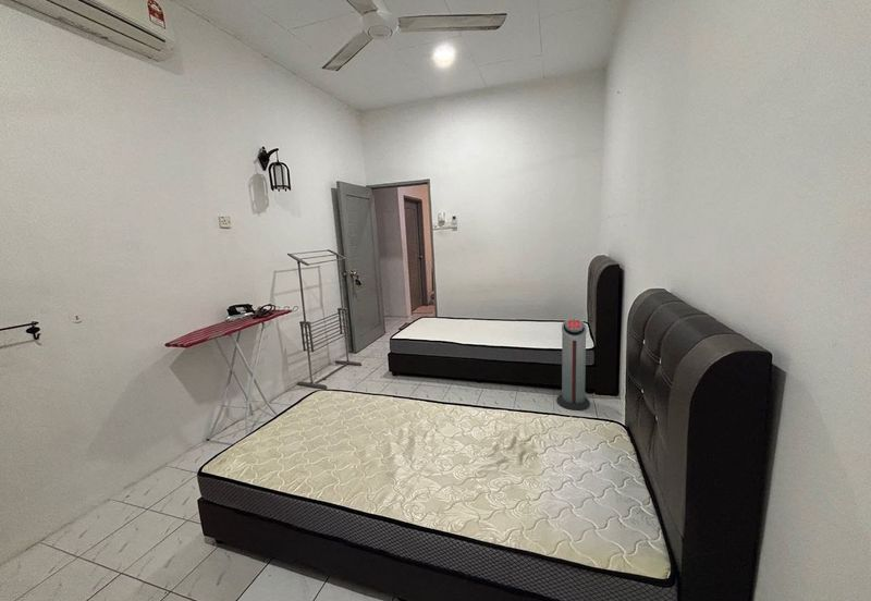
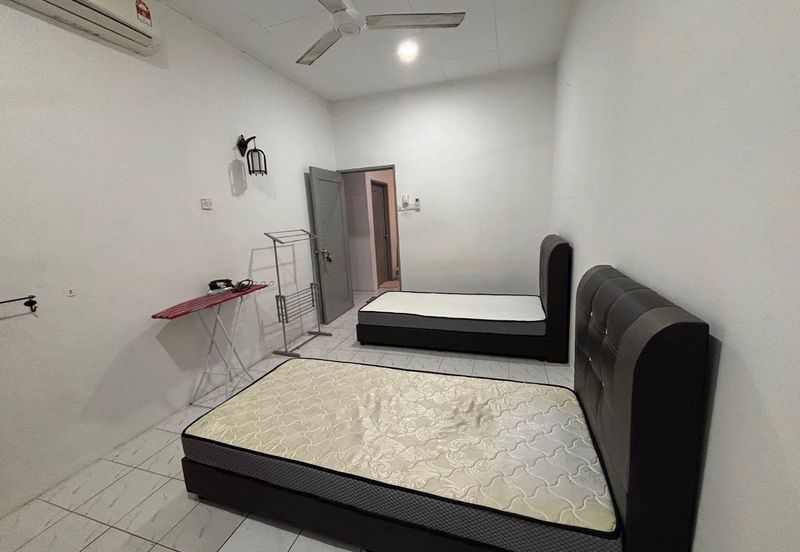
- air purifier (573, 361)
